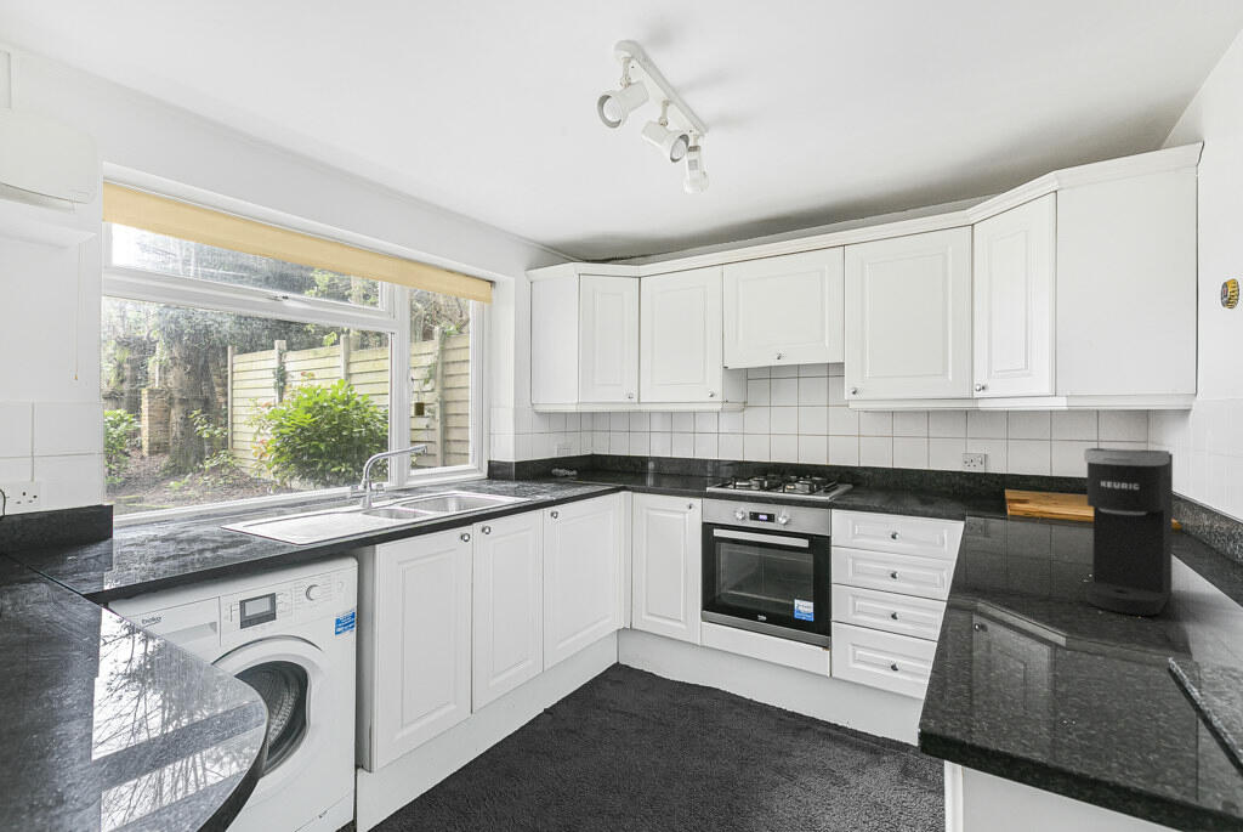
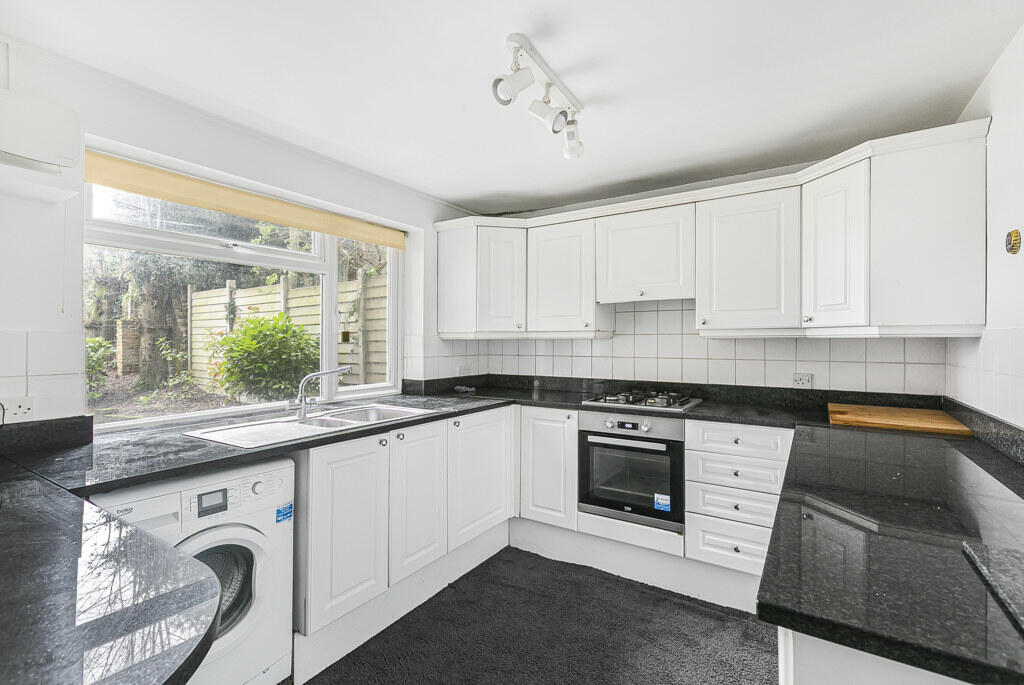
- coffee maker (1129, 523)
